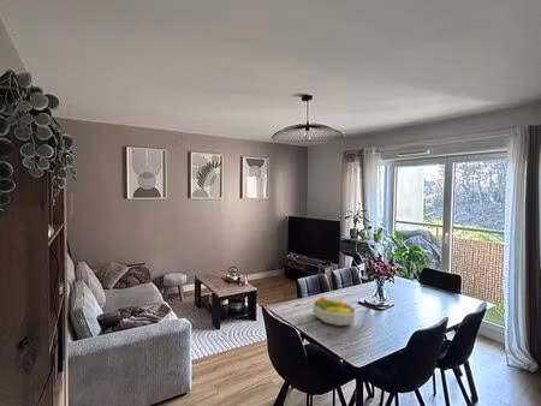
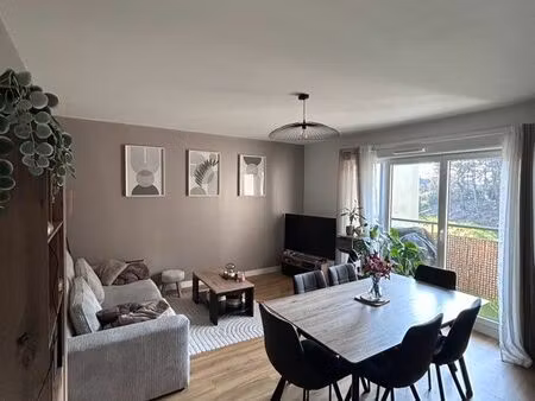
- fruit bowl (333, 310)
